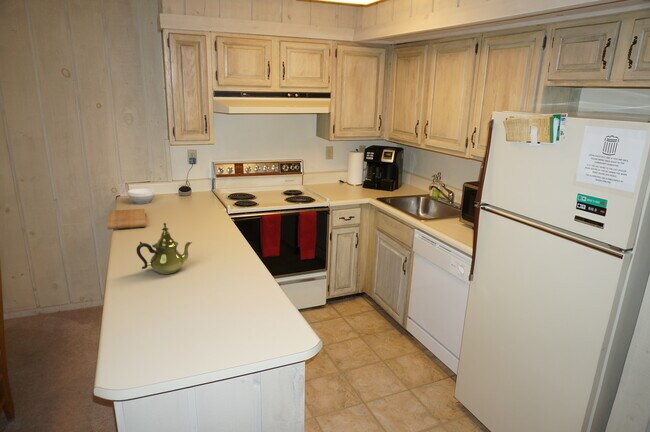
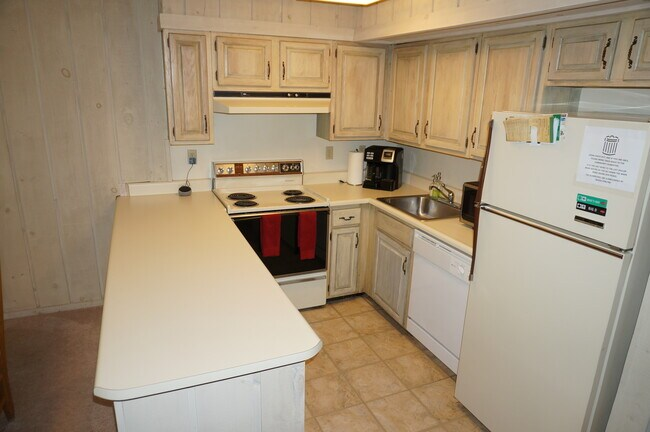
- bowl (142, 196)
- cutting board (127, 218)
- teapot (164, 247)
